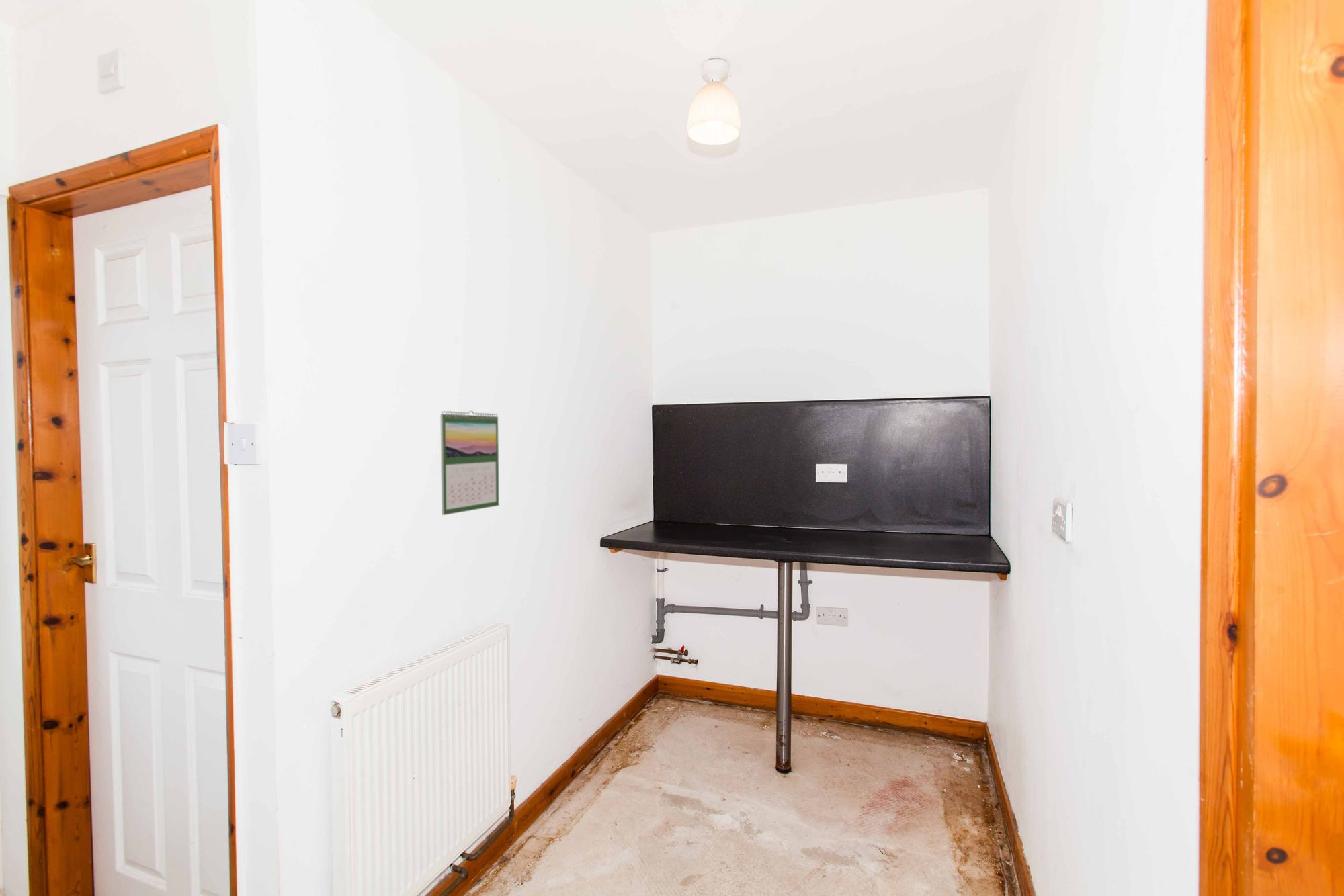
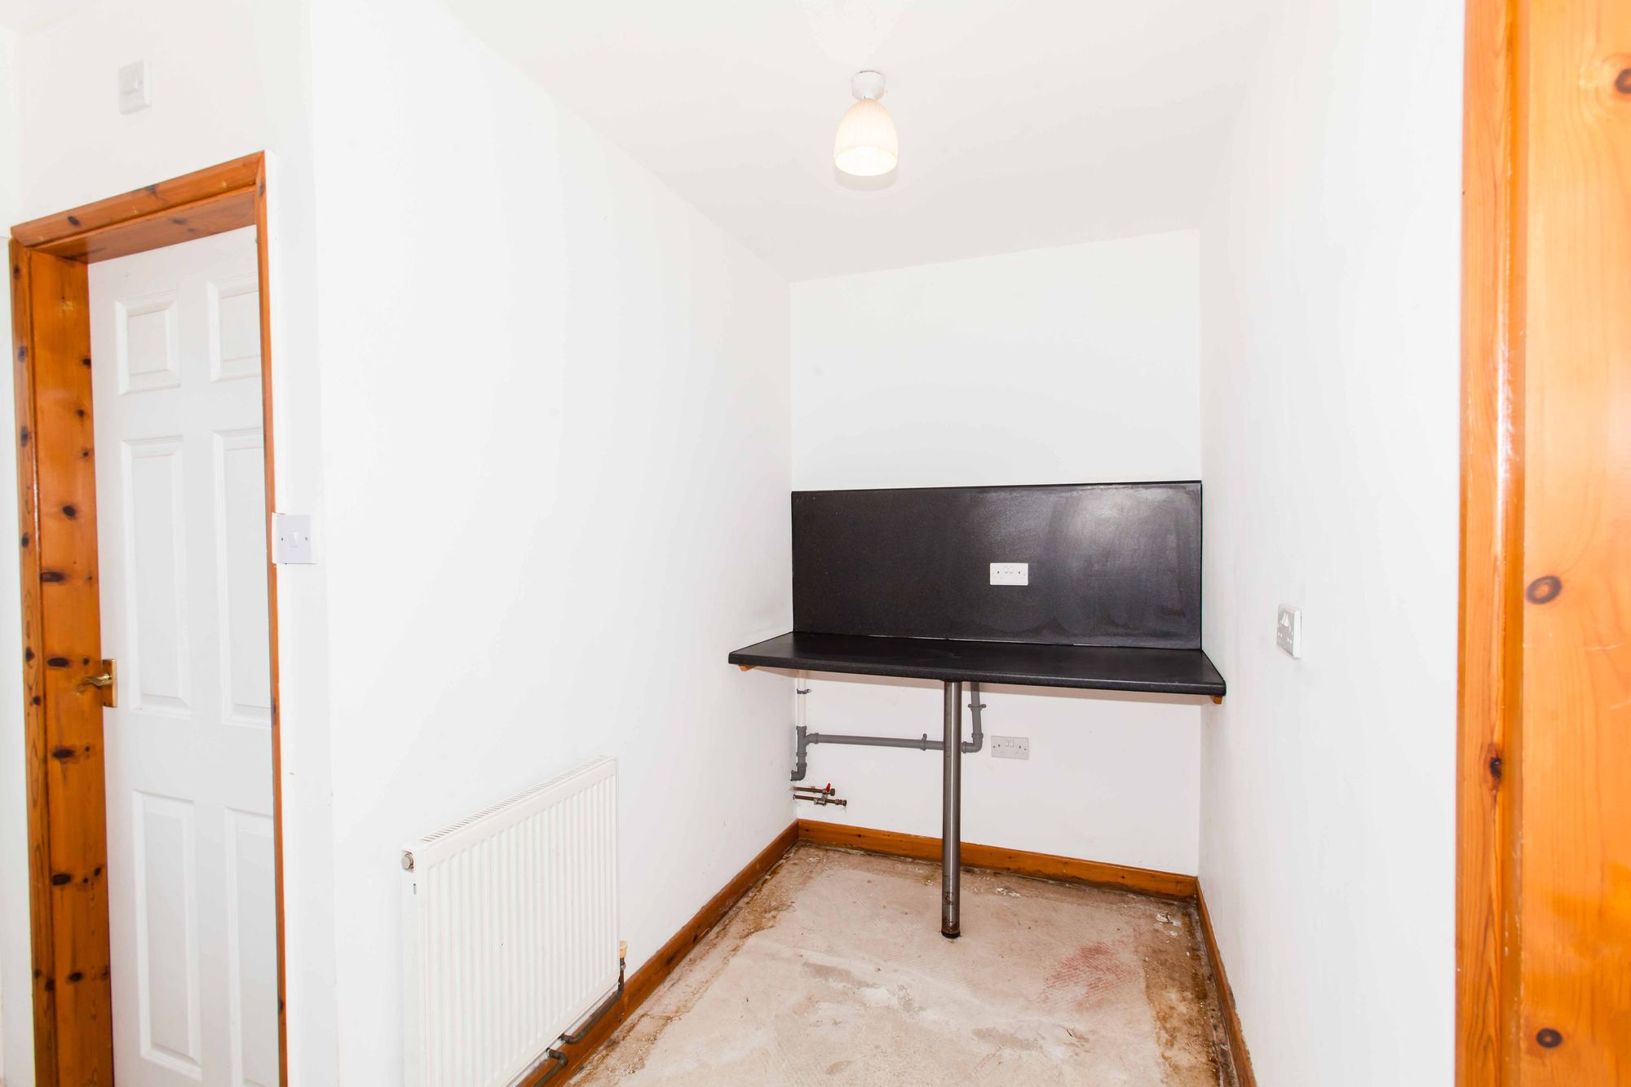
- calendar (471, 460)
